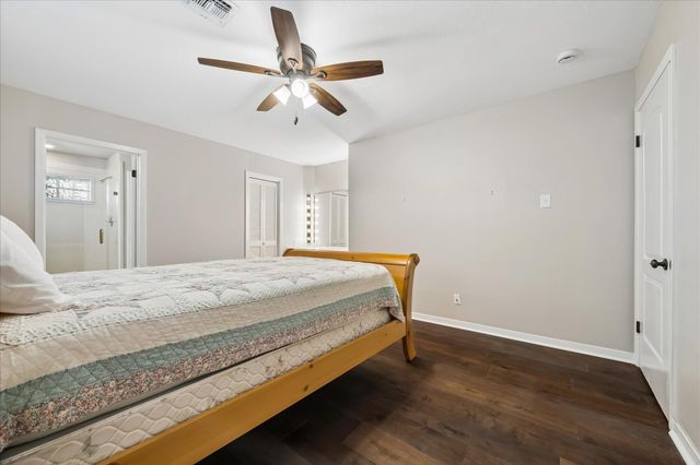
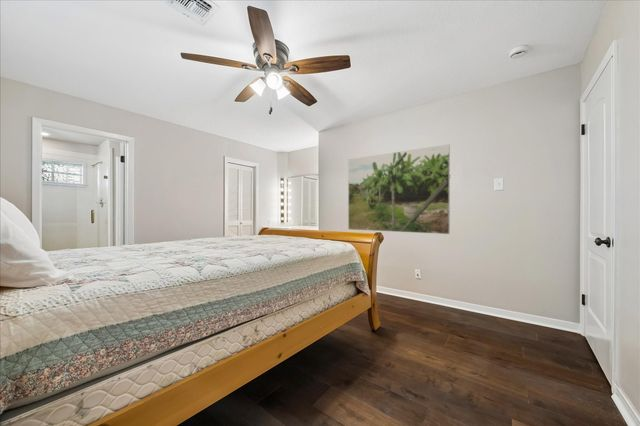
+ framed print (392, 192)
